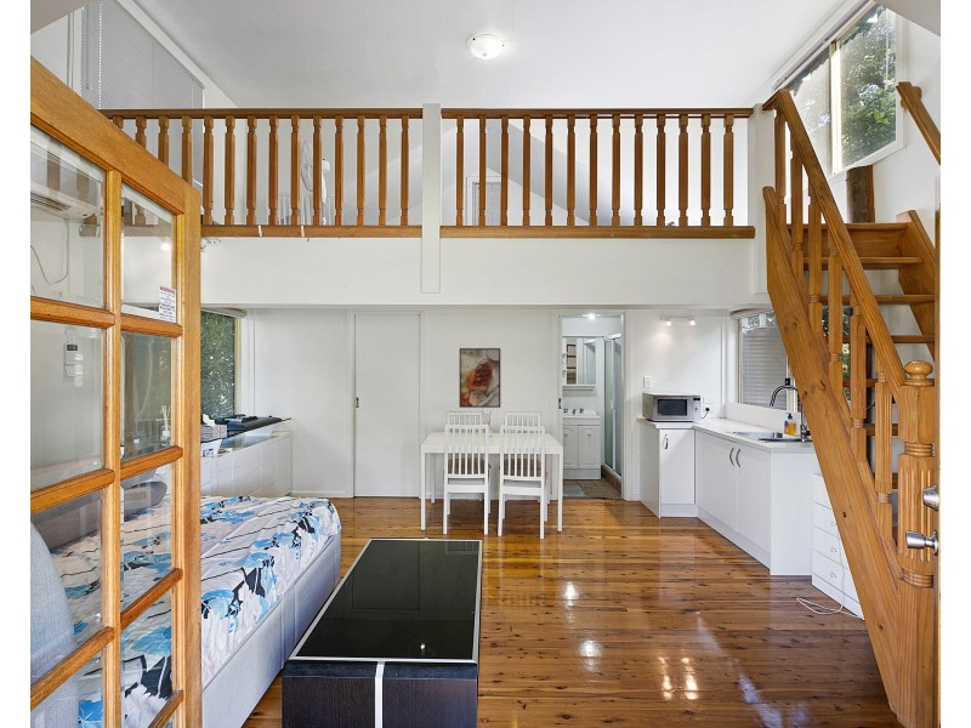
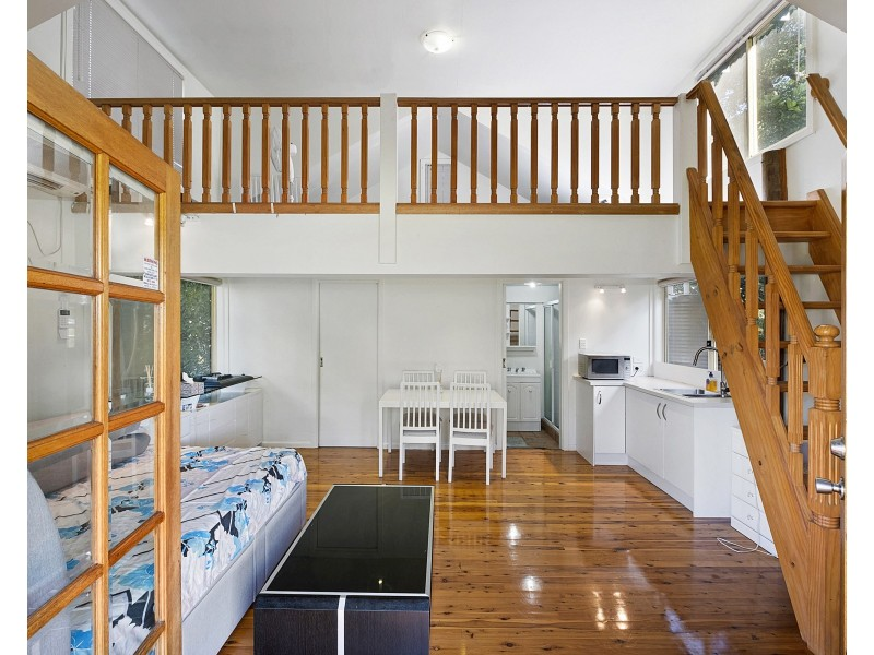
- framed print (479, 377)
